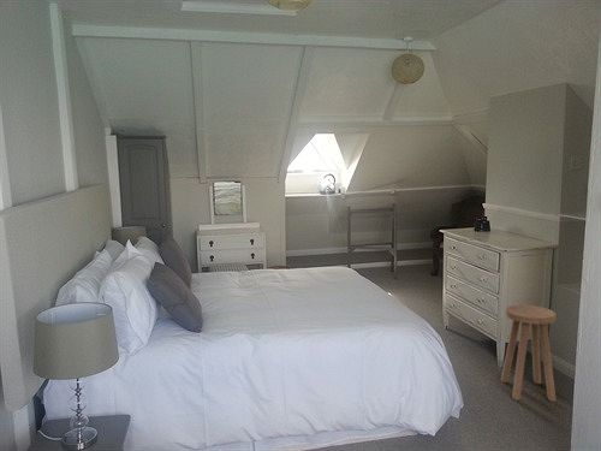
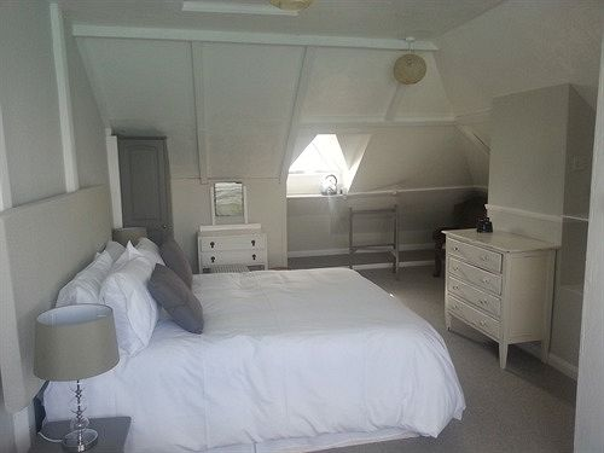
- stool (525, 351)
